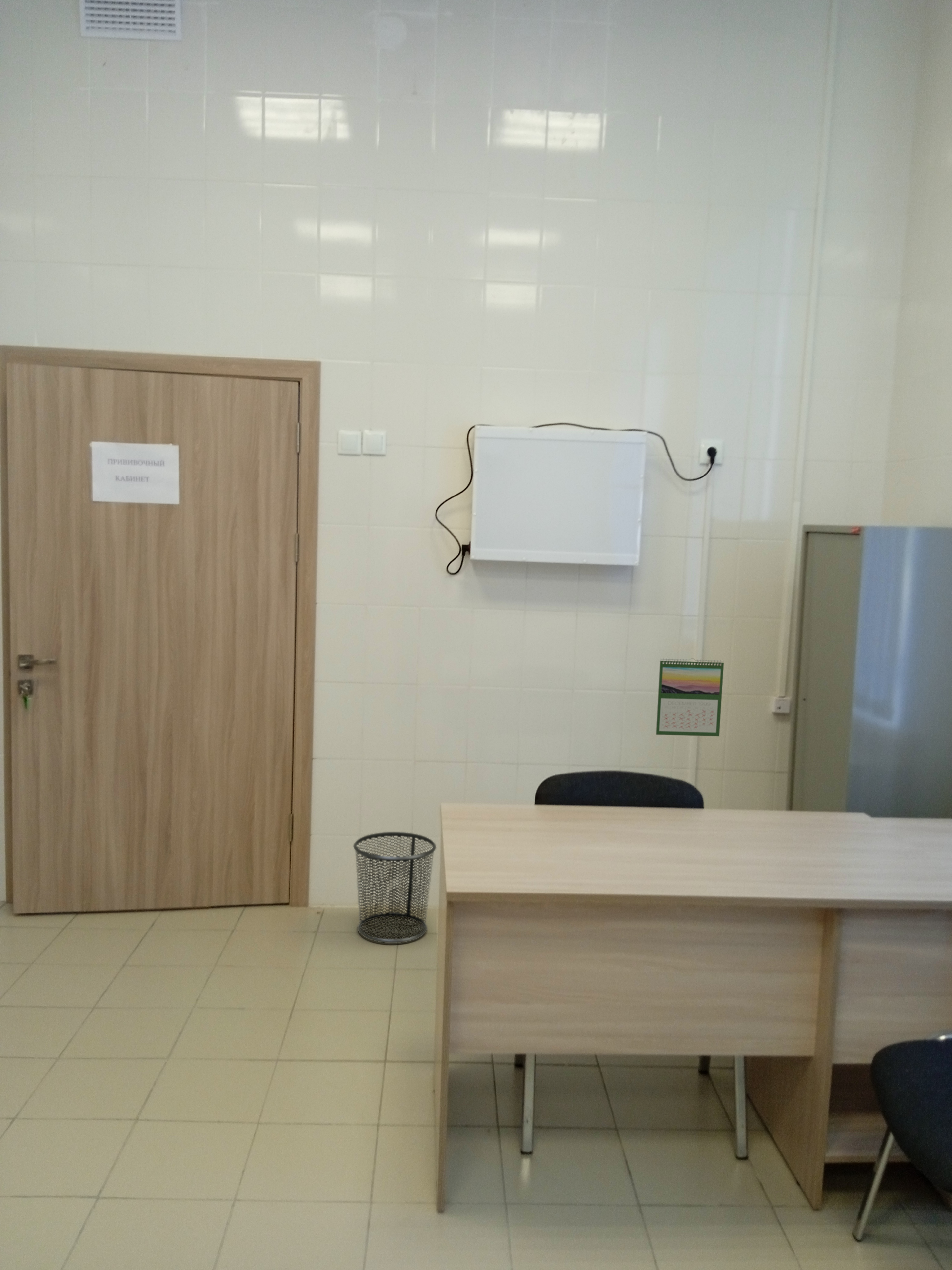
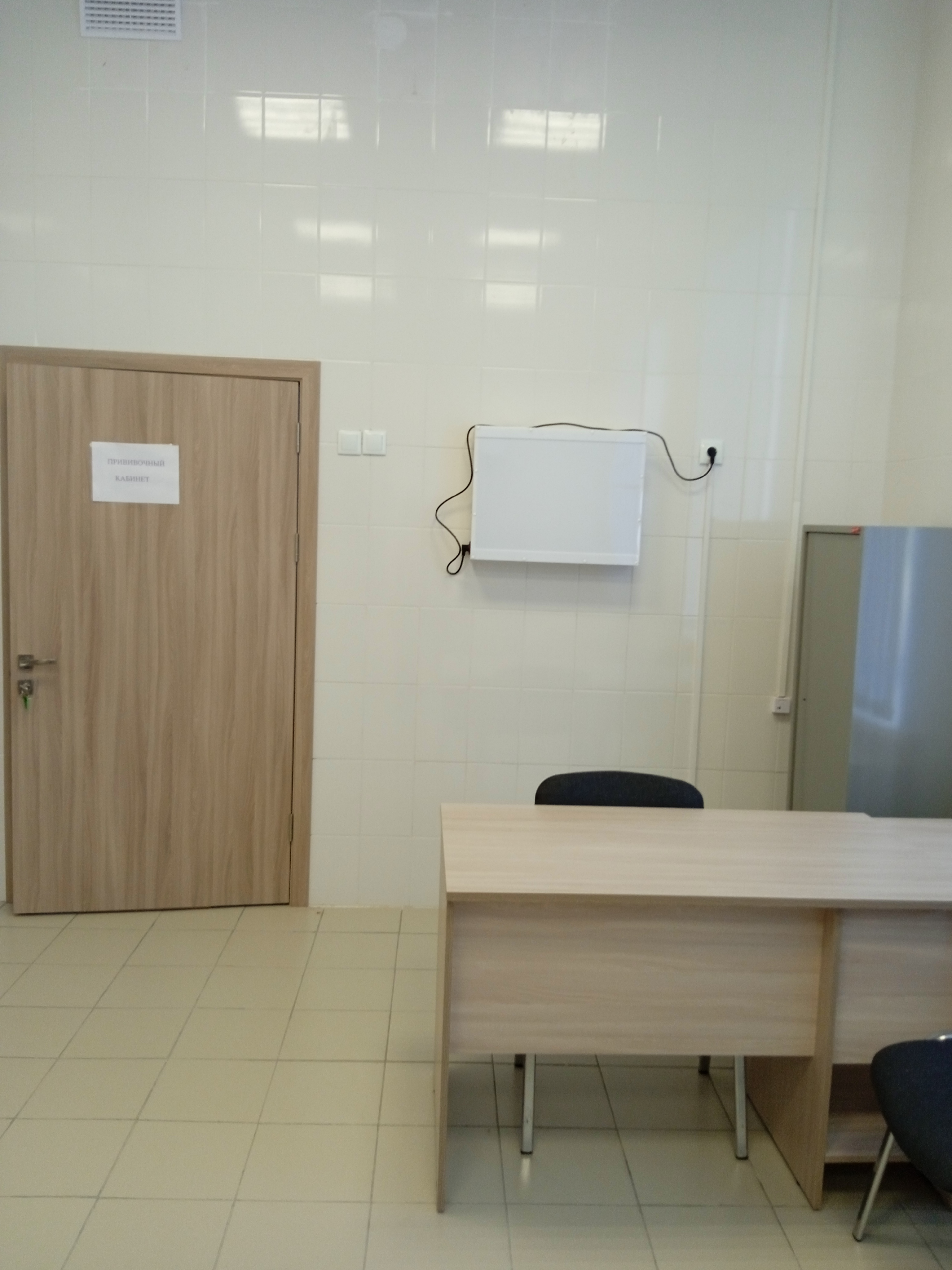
- calendar (690, 697)
- trash can (394, 886)
